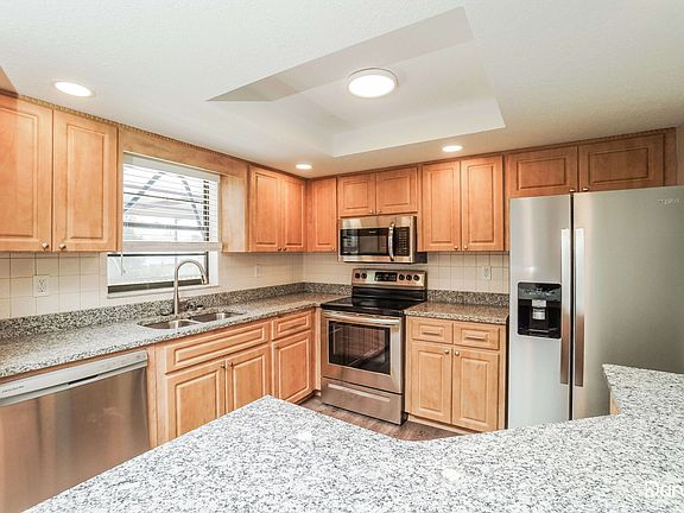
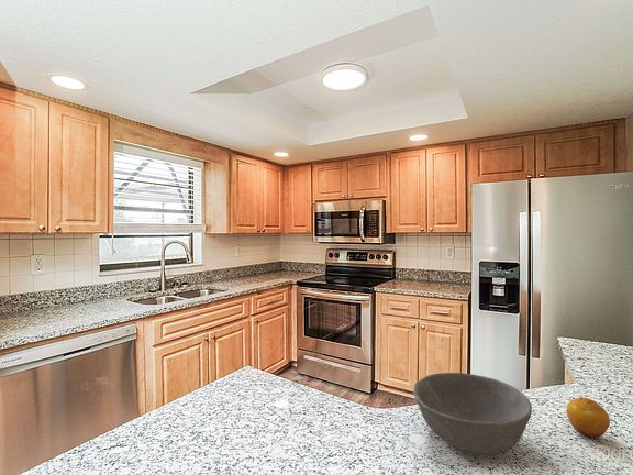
+ fruit (587, 416)
+ bowl (468, 413)
